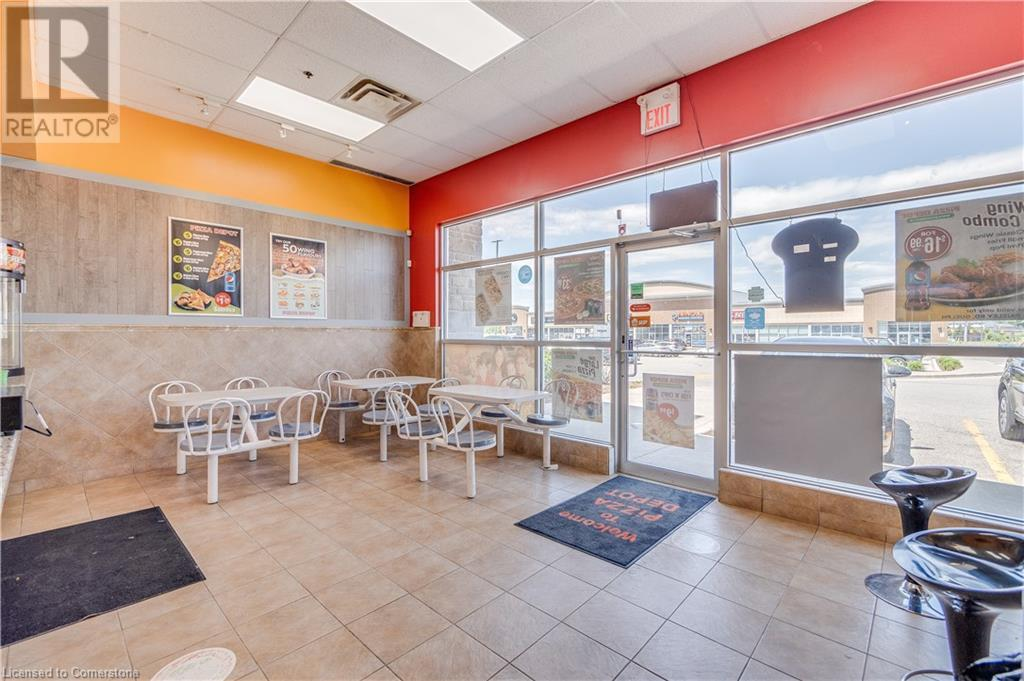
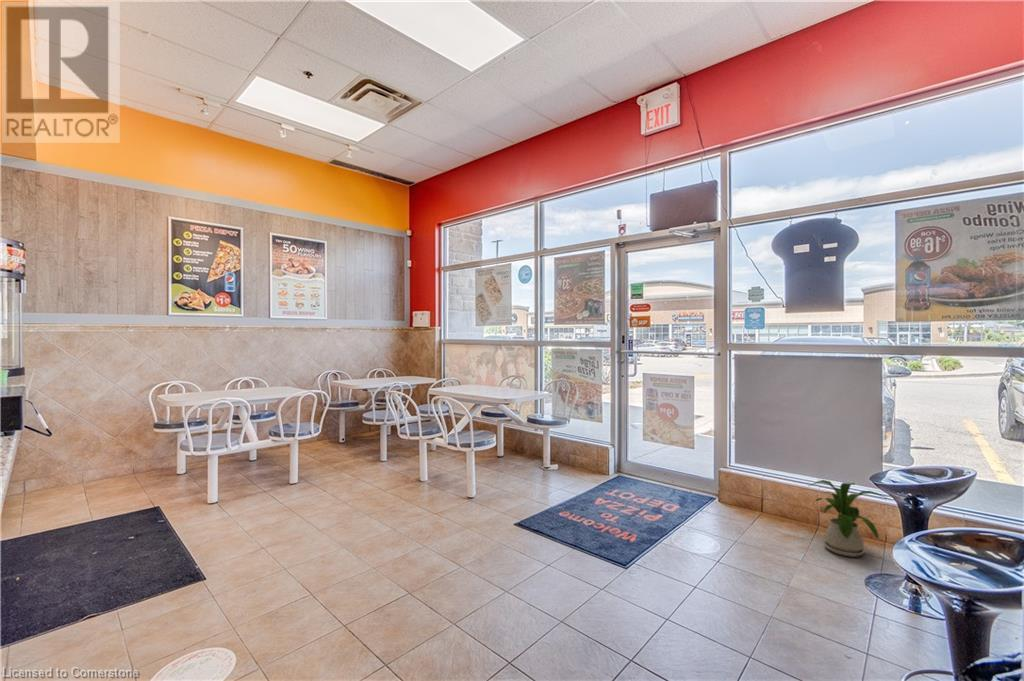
+ house plant (847, 511)
